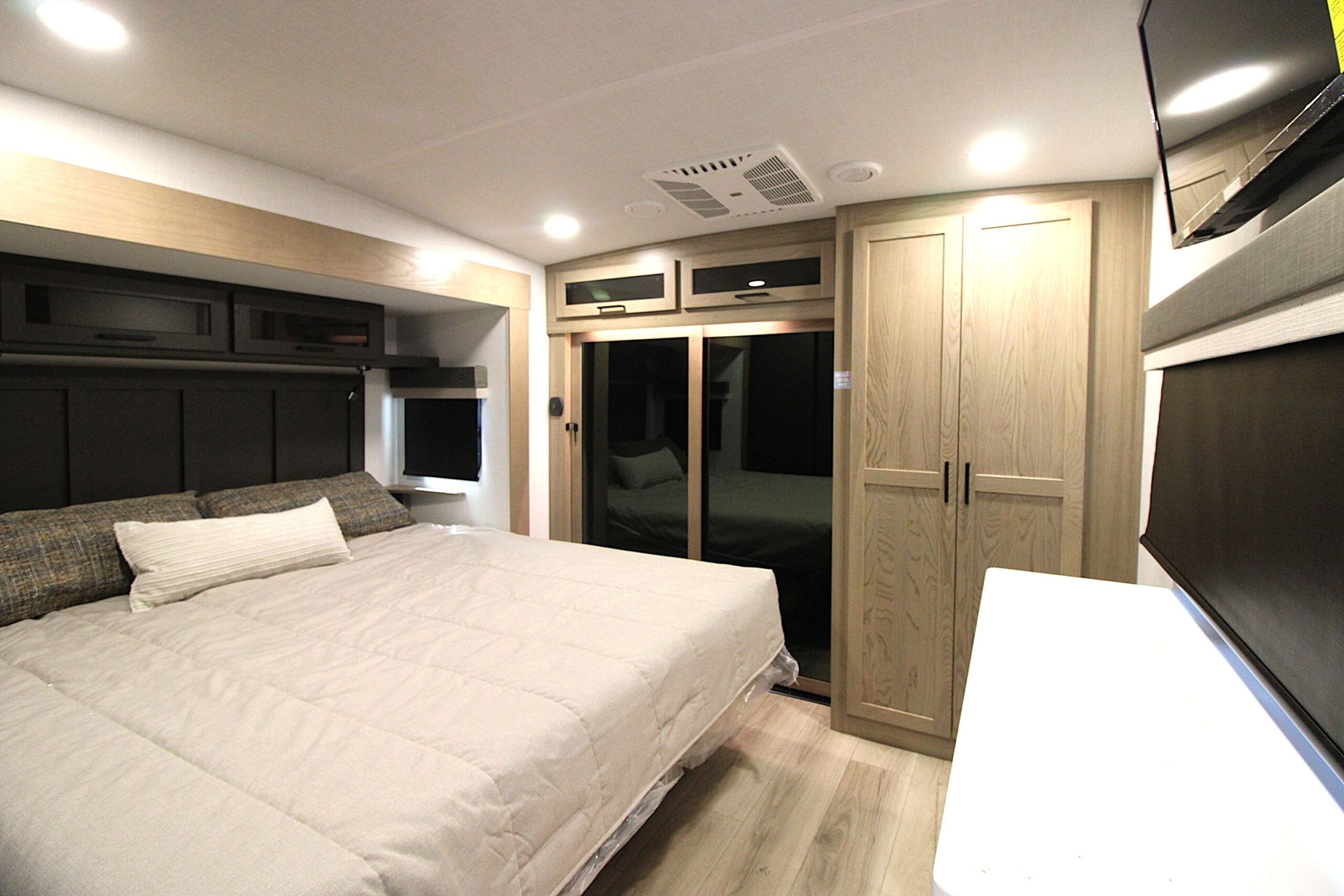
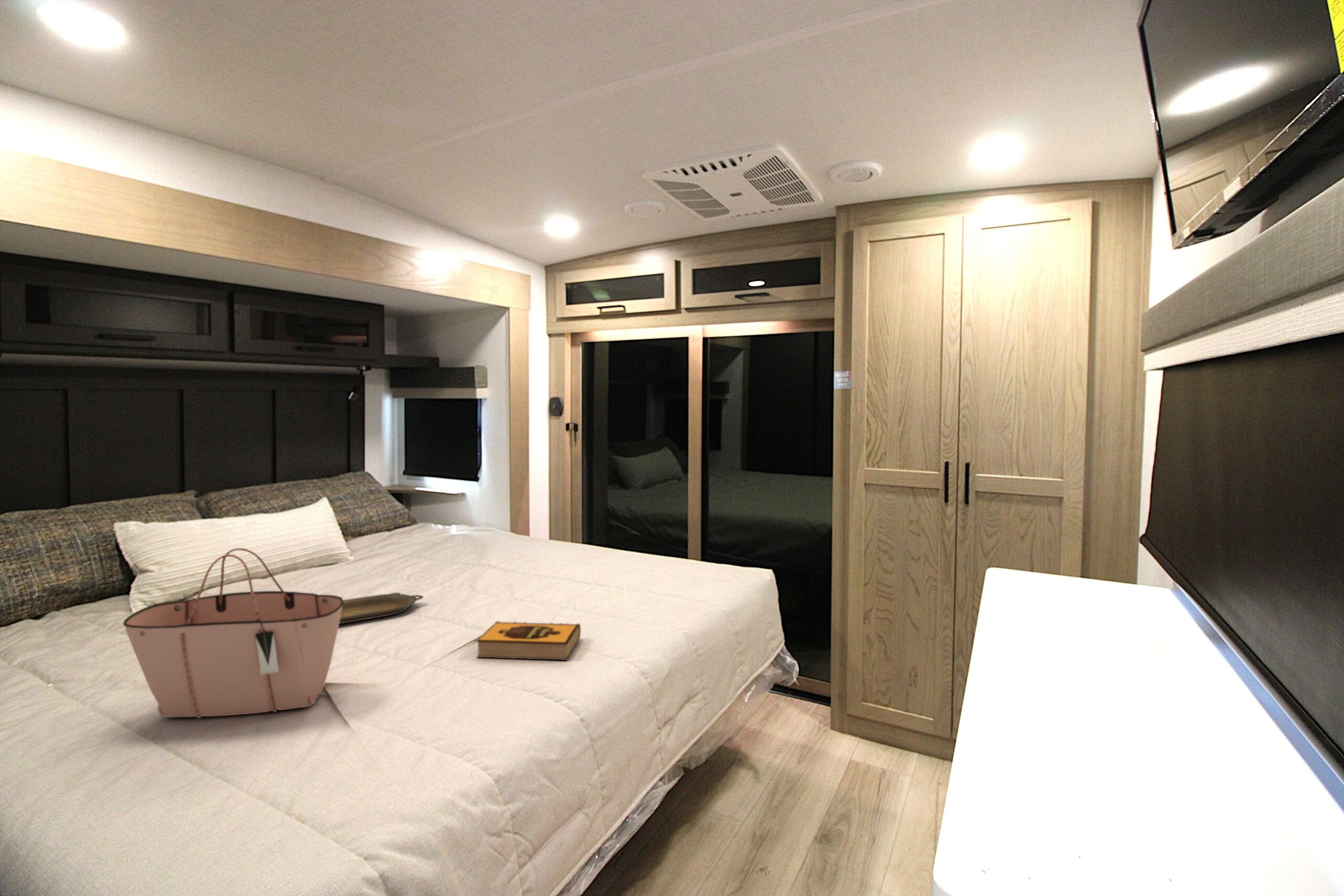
+ hardback book (531, 638)
+ serving tray (346, 612)
+ tote bag (243, 628)
